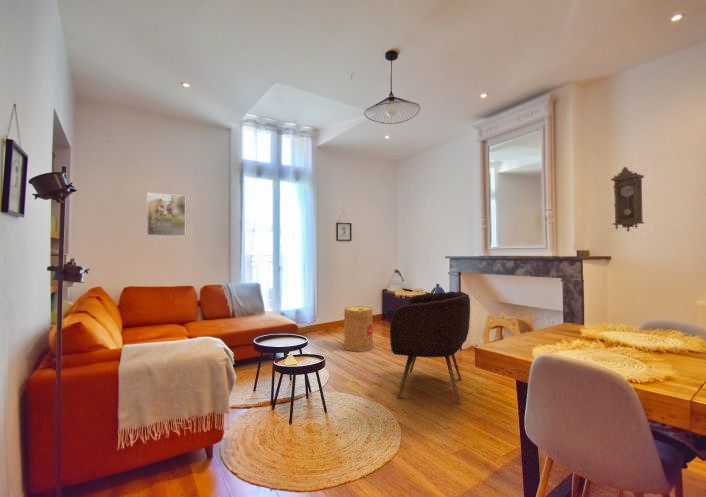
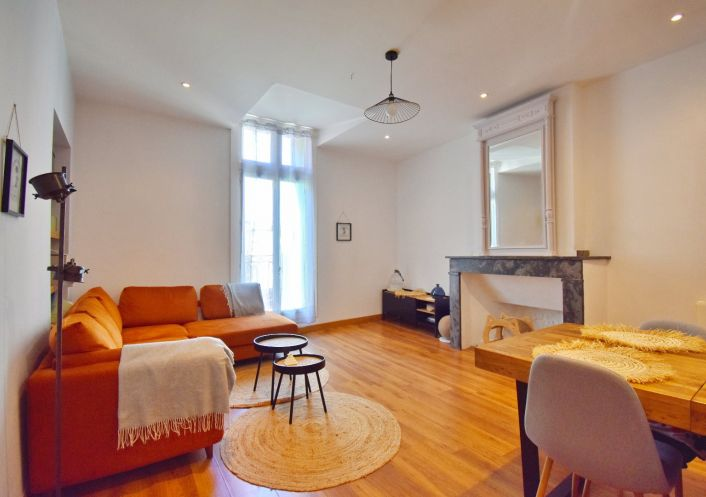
- pendulum clock (627, 199)
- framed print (166, 214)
- basket (358, 327)
- armchair (423, 339)
